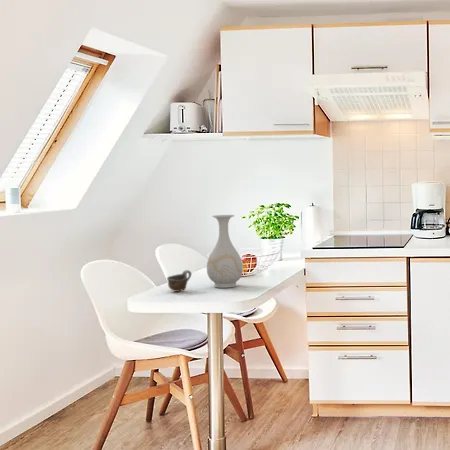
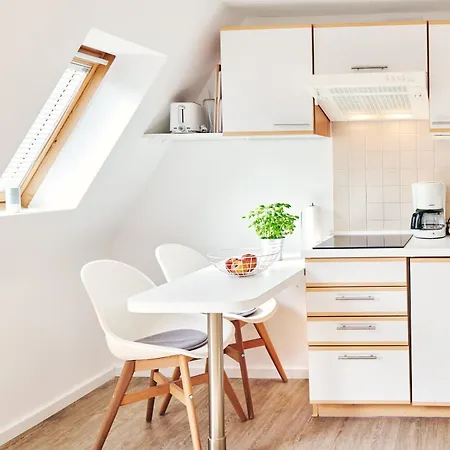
- cup (179, 281)
- vase (224, 250)
